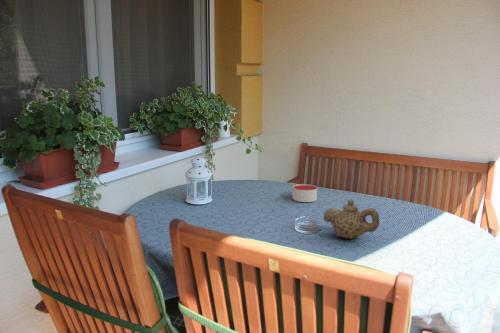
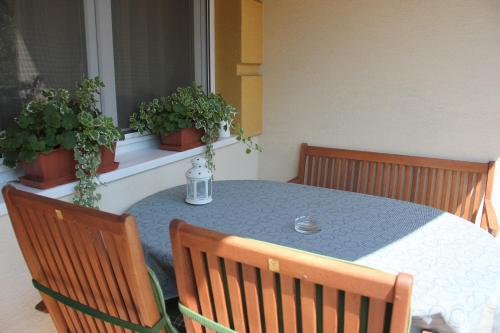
- candle (304, 192)
- teapot (350, 218)
